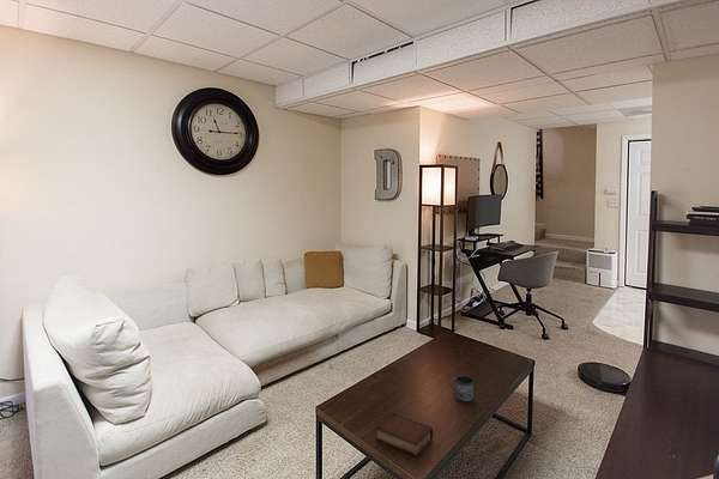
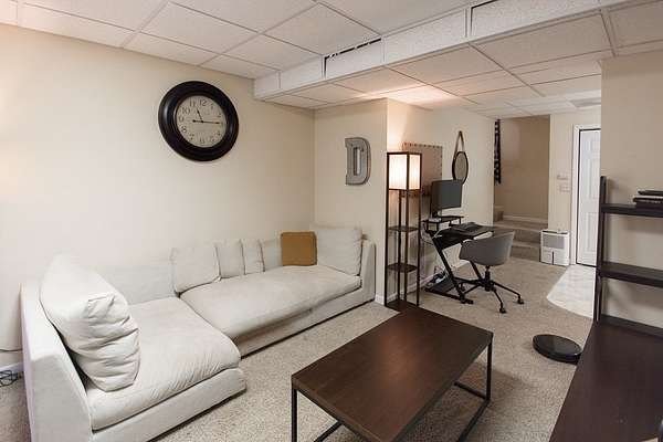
- book (404, 432)
- mug (461, 387)
